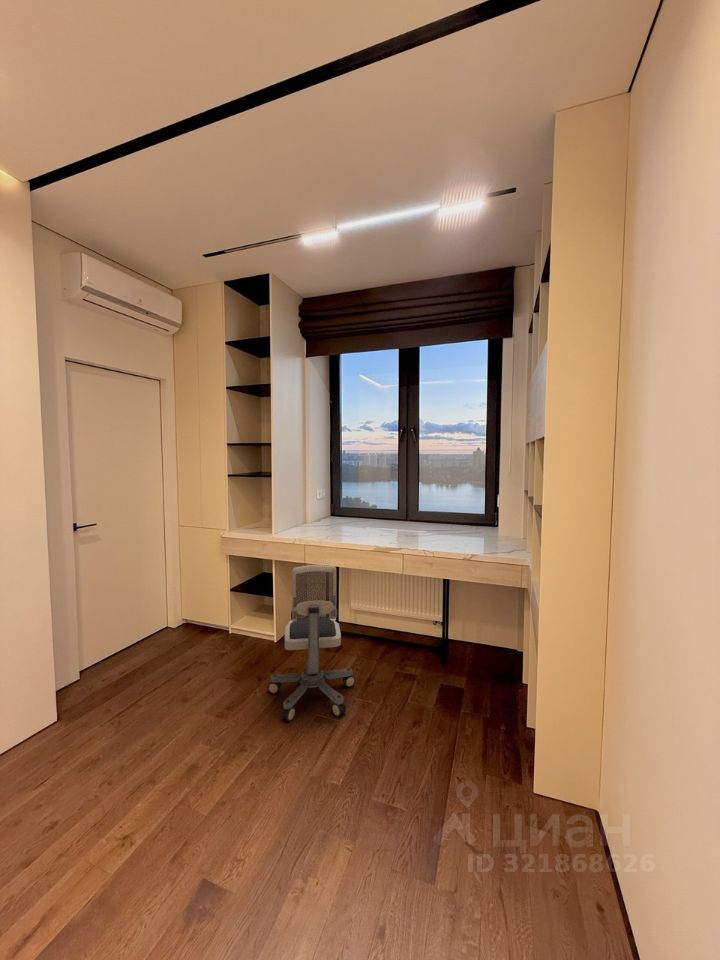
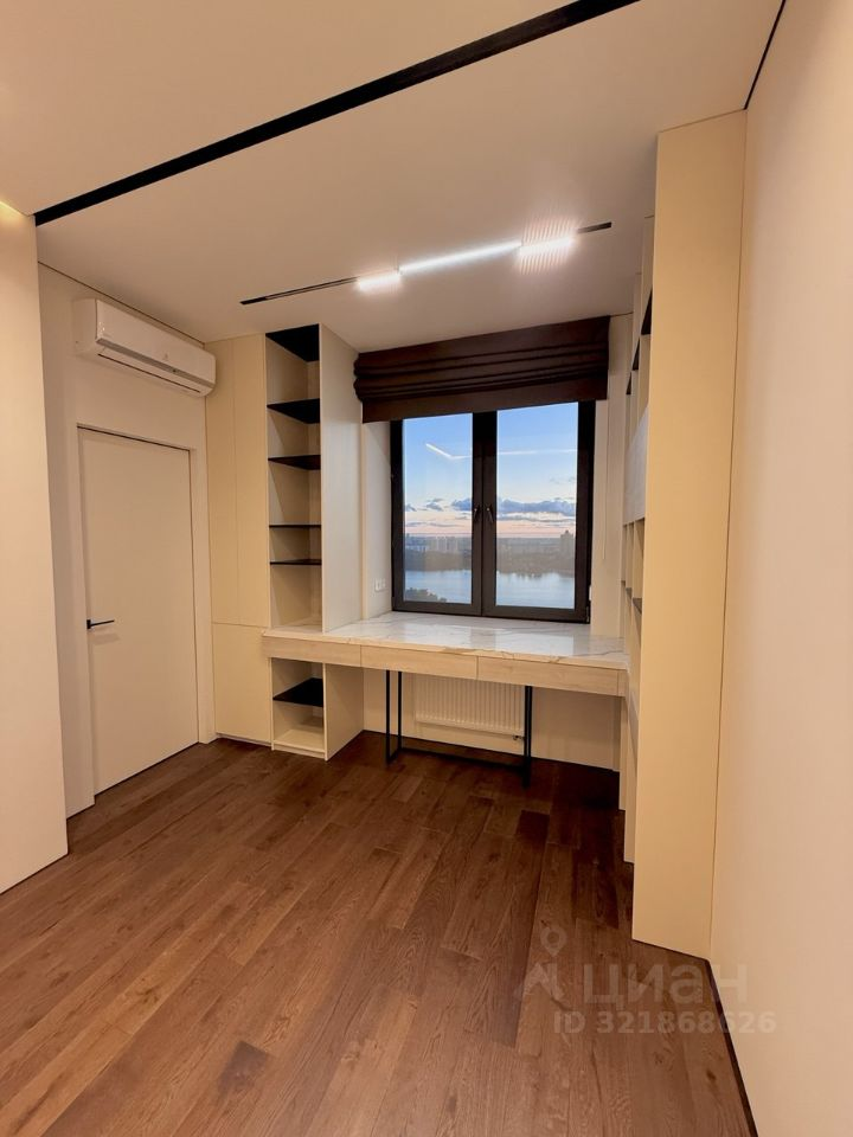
- office chair (312, 625)
